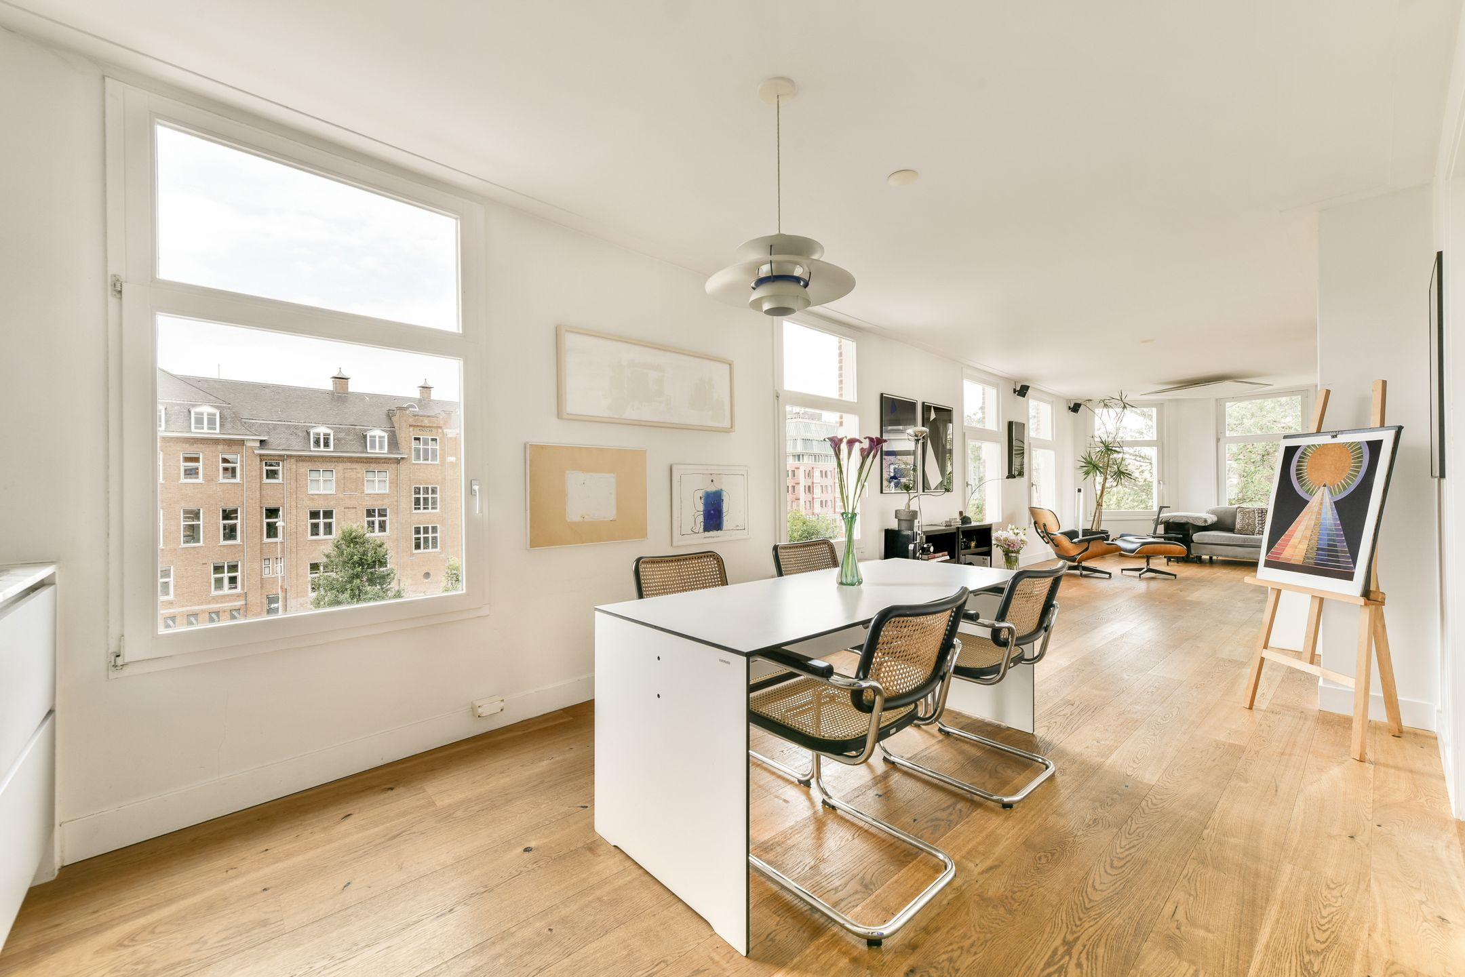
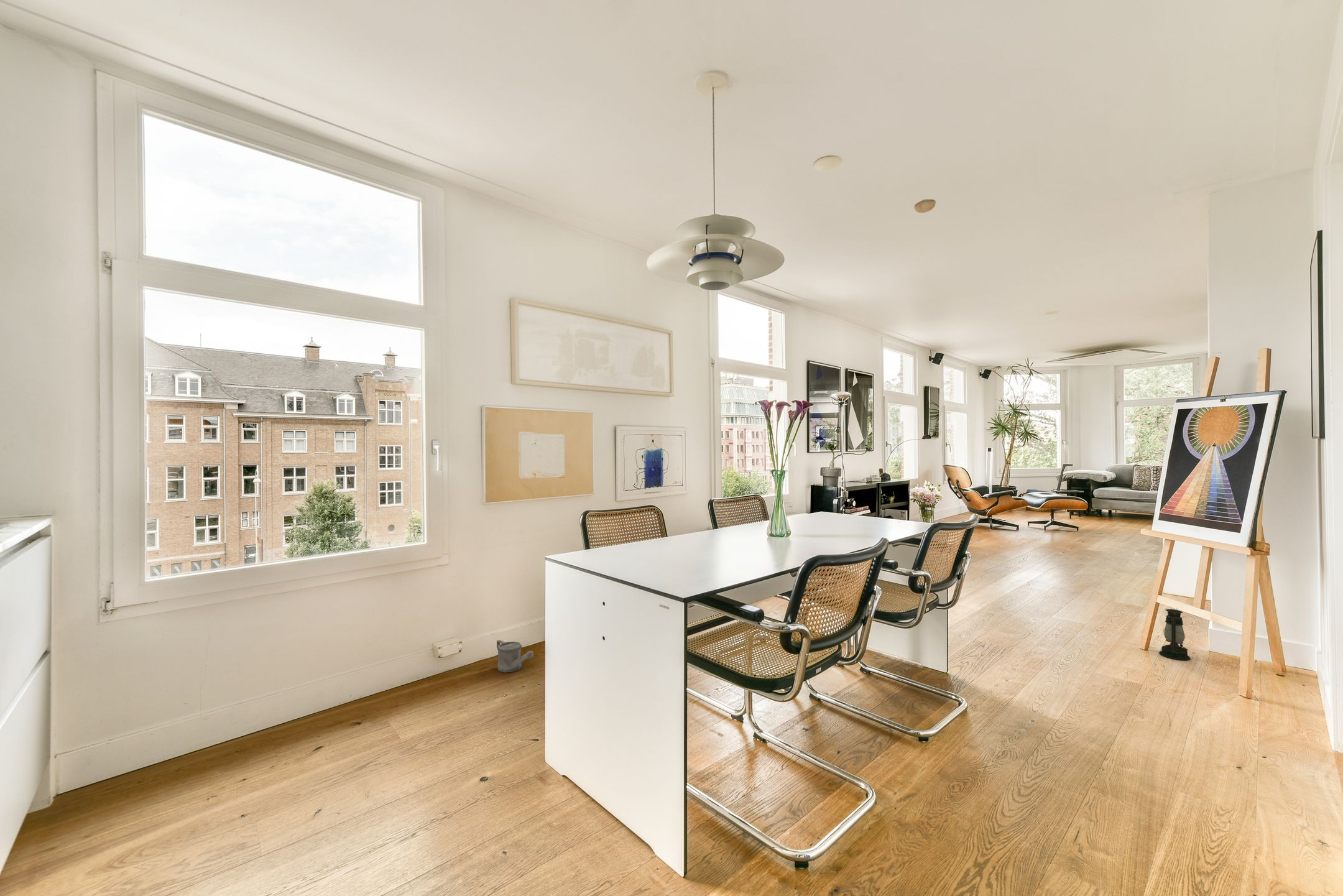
+ watering can (513, 657)
+ lantern (1174, 630)
+ smoke detector (925, 206)
